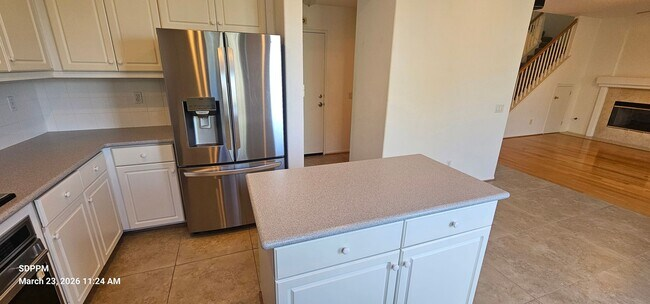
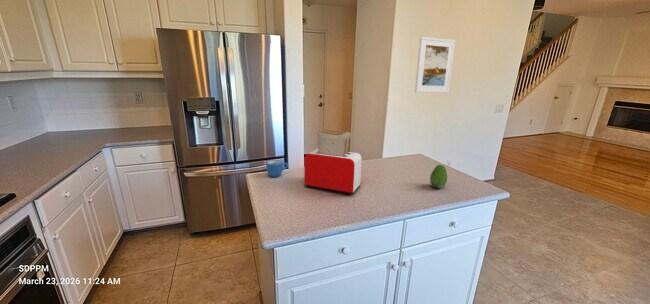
+ fruit (438, 176)
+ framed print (435, 66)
+ mug (277, 168)
+ toaster (331, 159)
